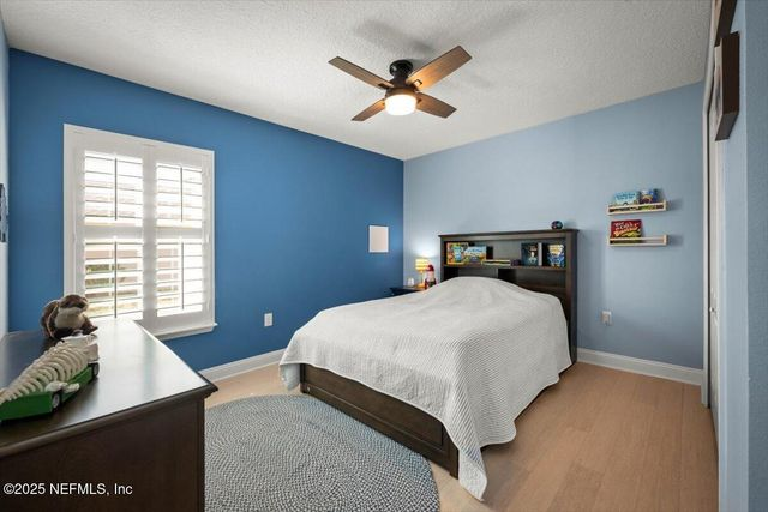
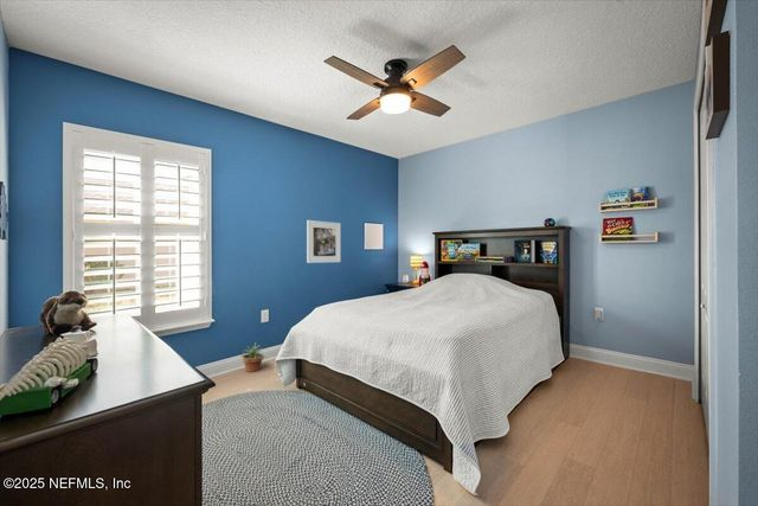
+ potted plant (253, 357)
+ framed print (325, 242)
